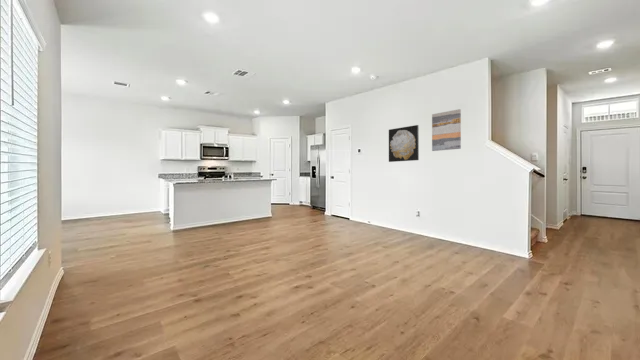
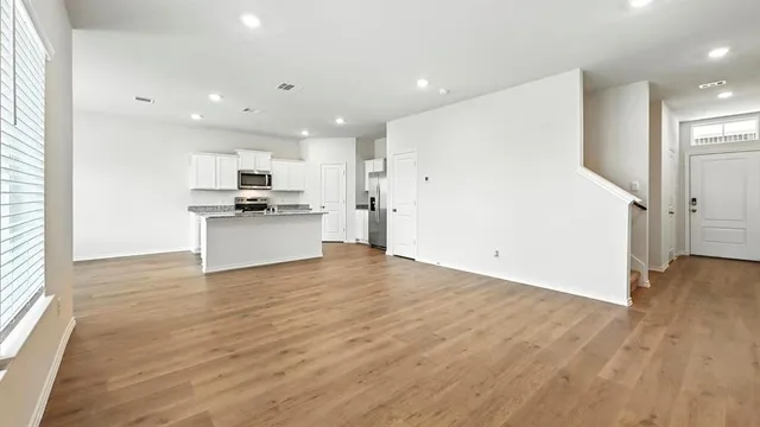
- wall art (403, 144)
- wall art (445, 130)
